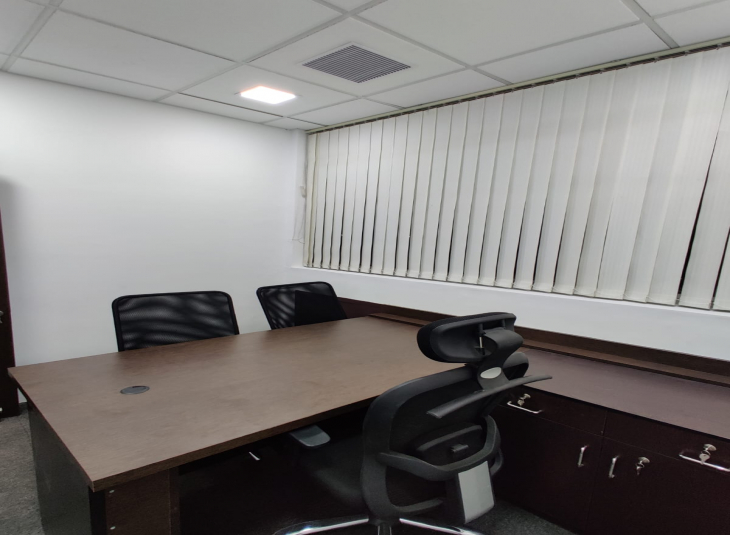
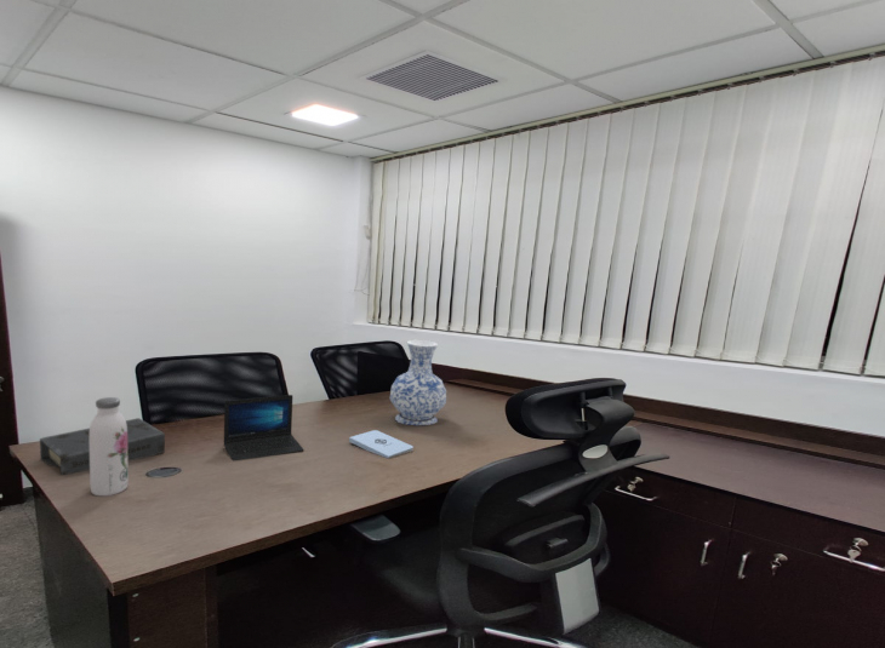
+ water bottle (108, 445)
+ laptop (264, 426)
+ vase (419, 380)
+ notepad (381, 443)
+ book (88, 445)
